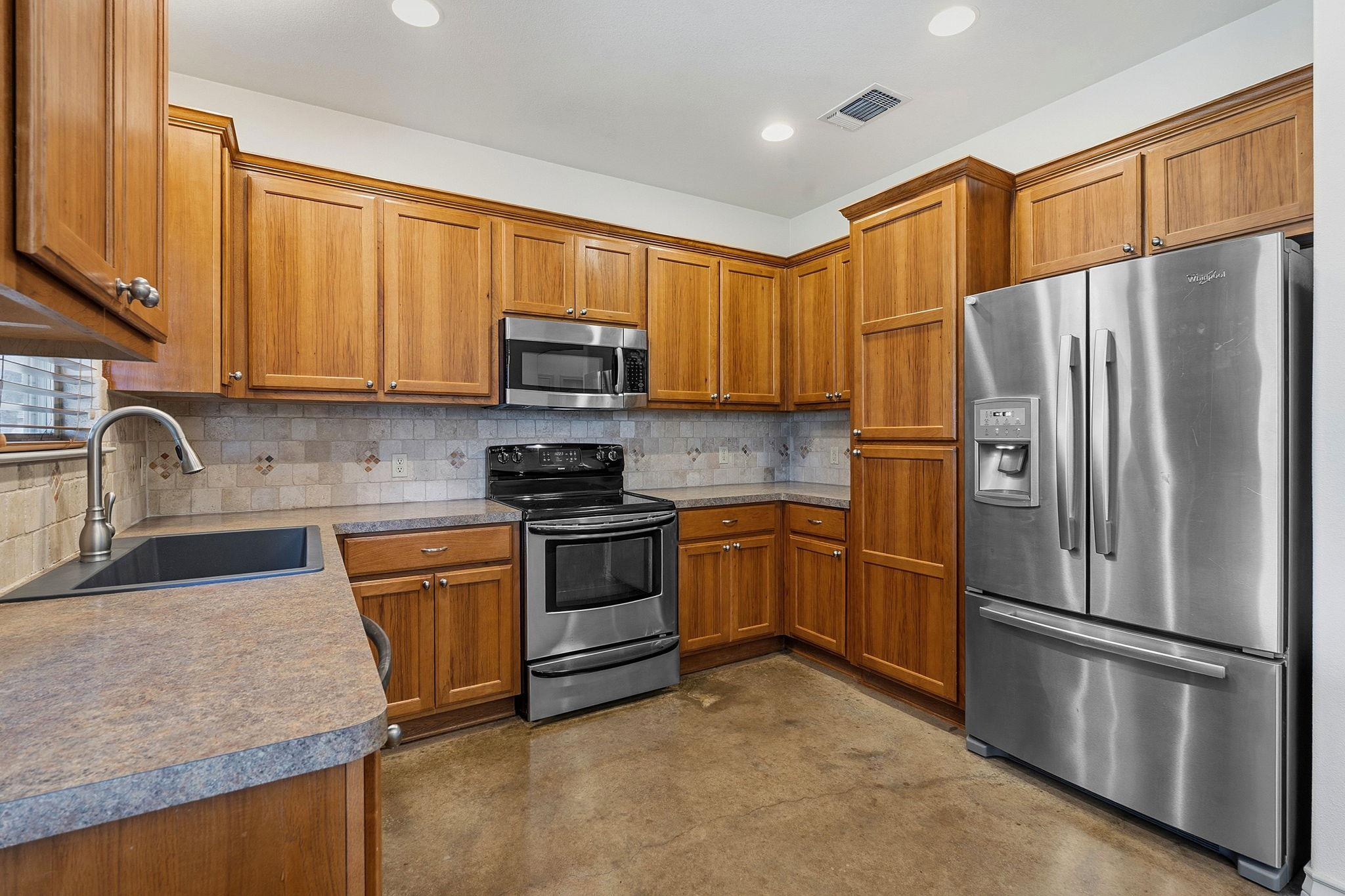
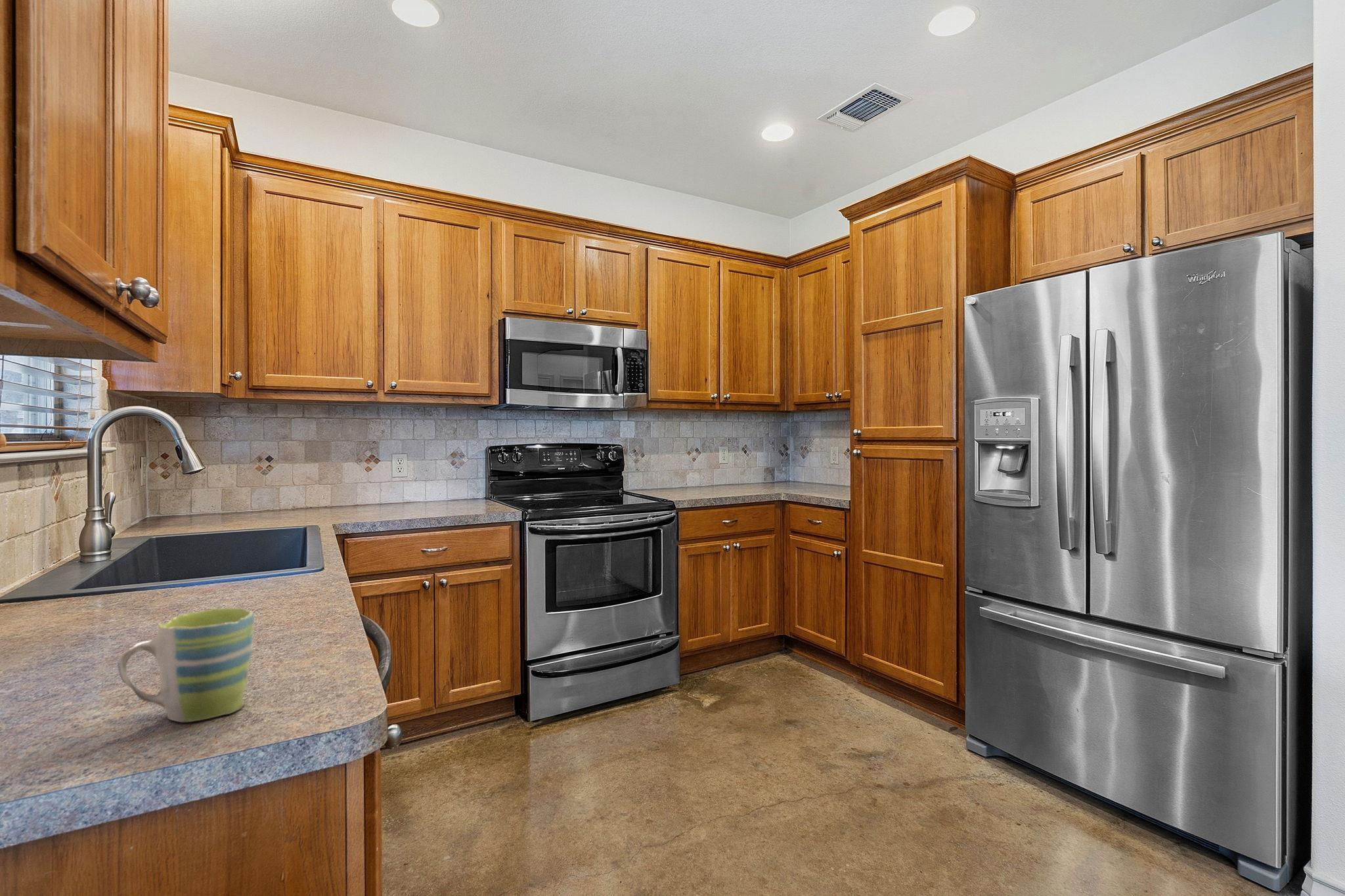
+ mug (189, 665)
